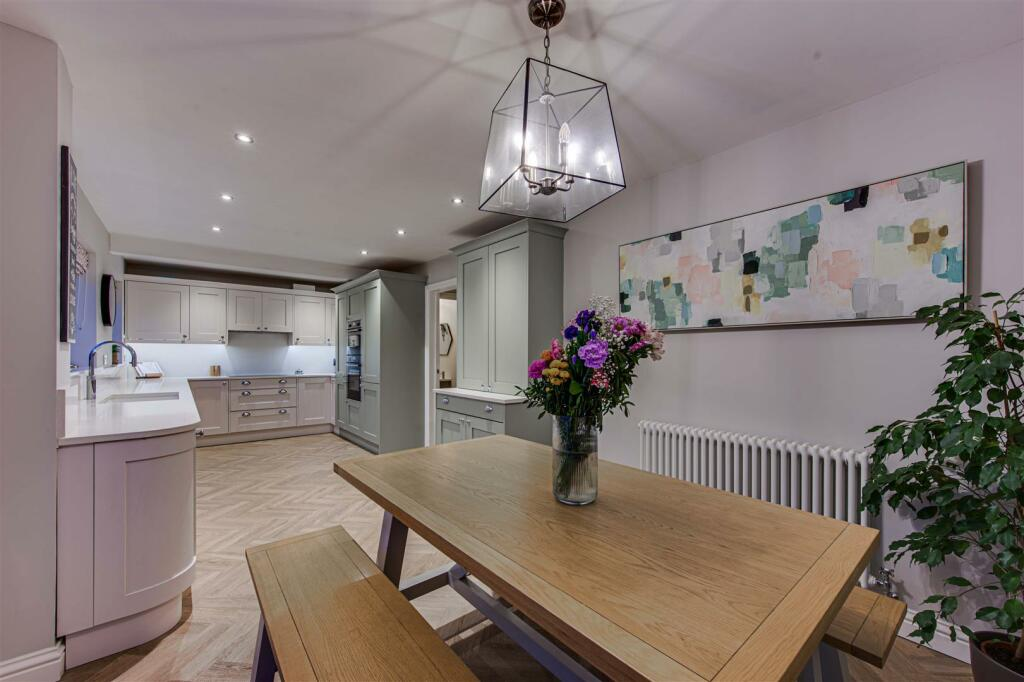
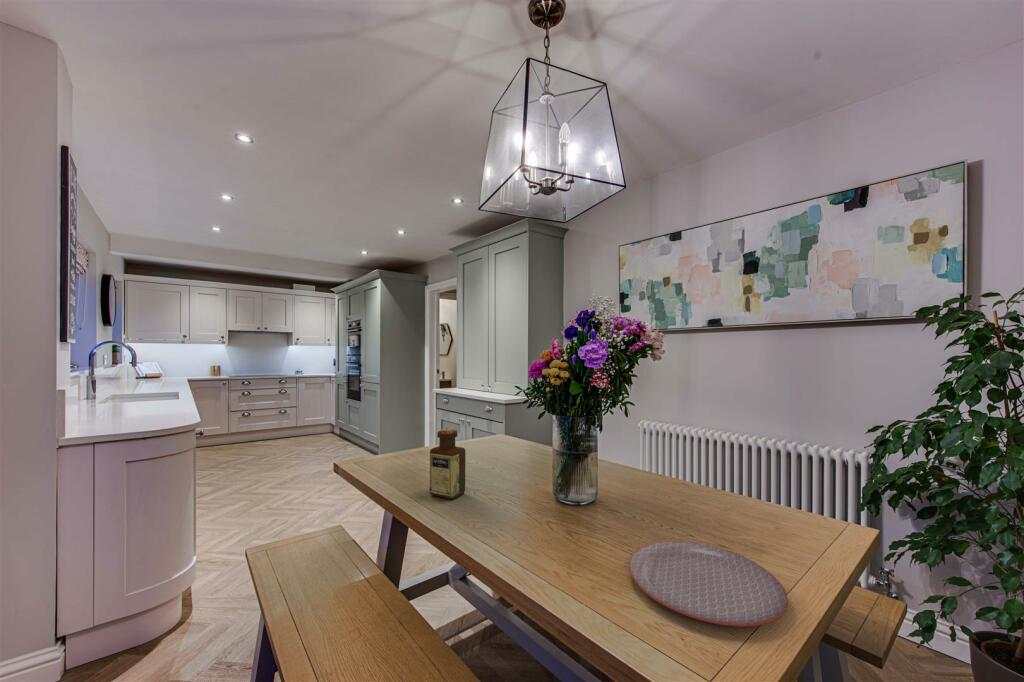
+ plate (702, 580)
+ bottle (447, 461)
